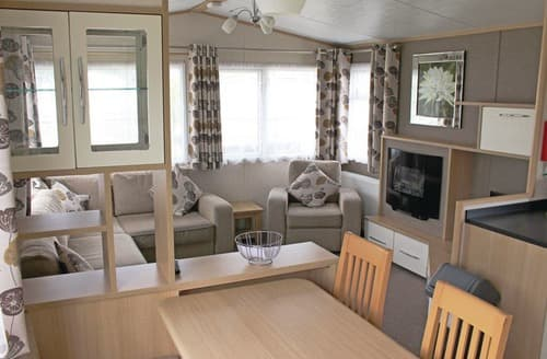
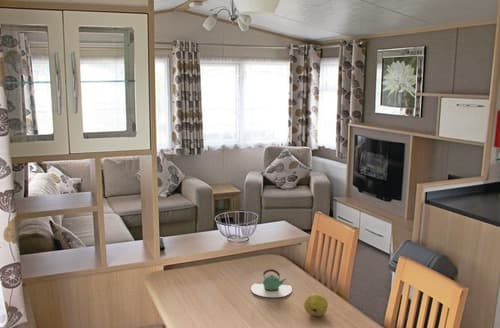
+ fruit (315, 305)
+ teapot (271, 278)
